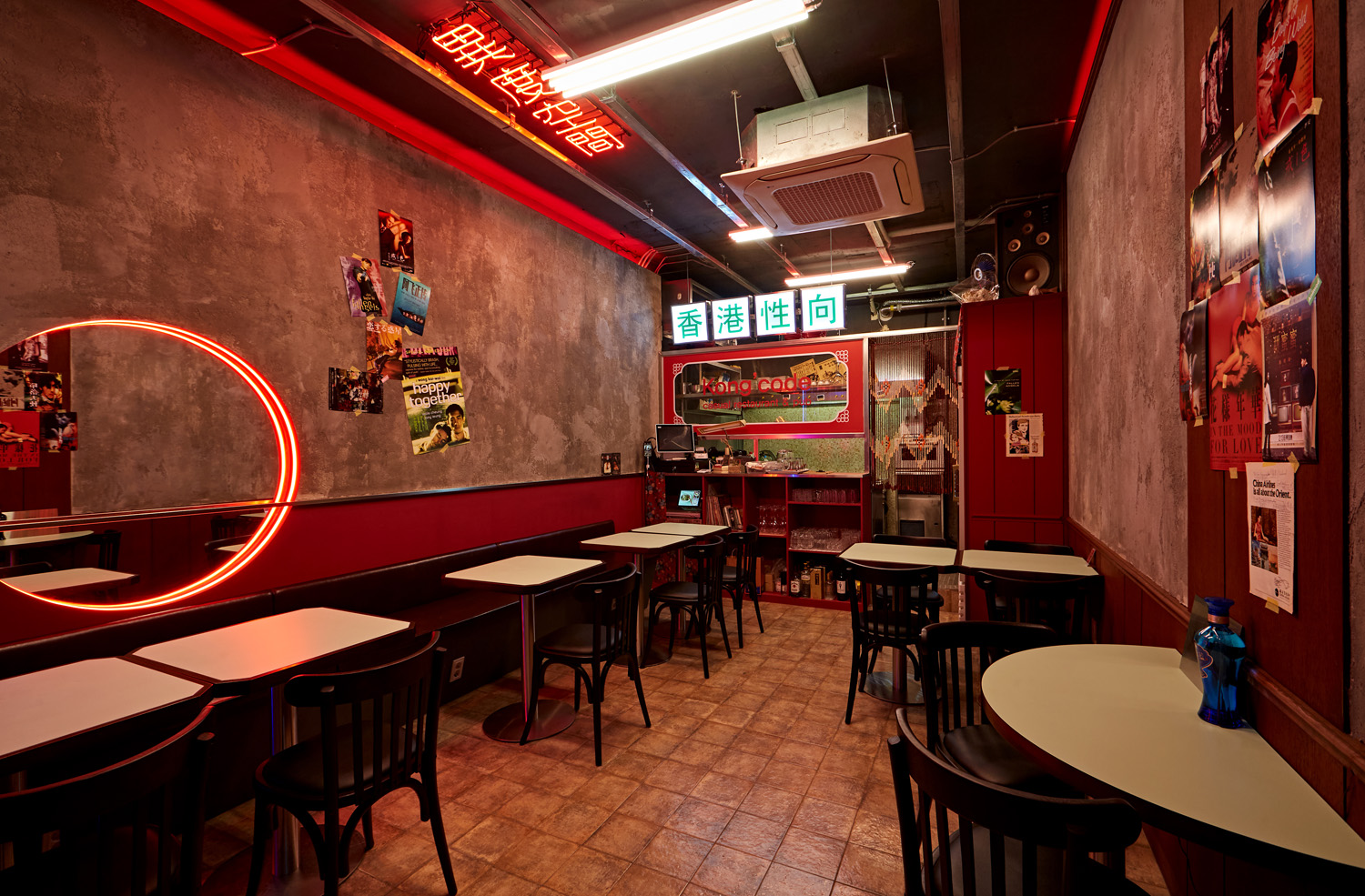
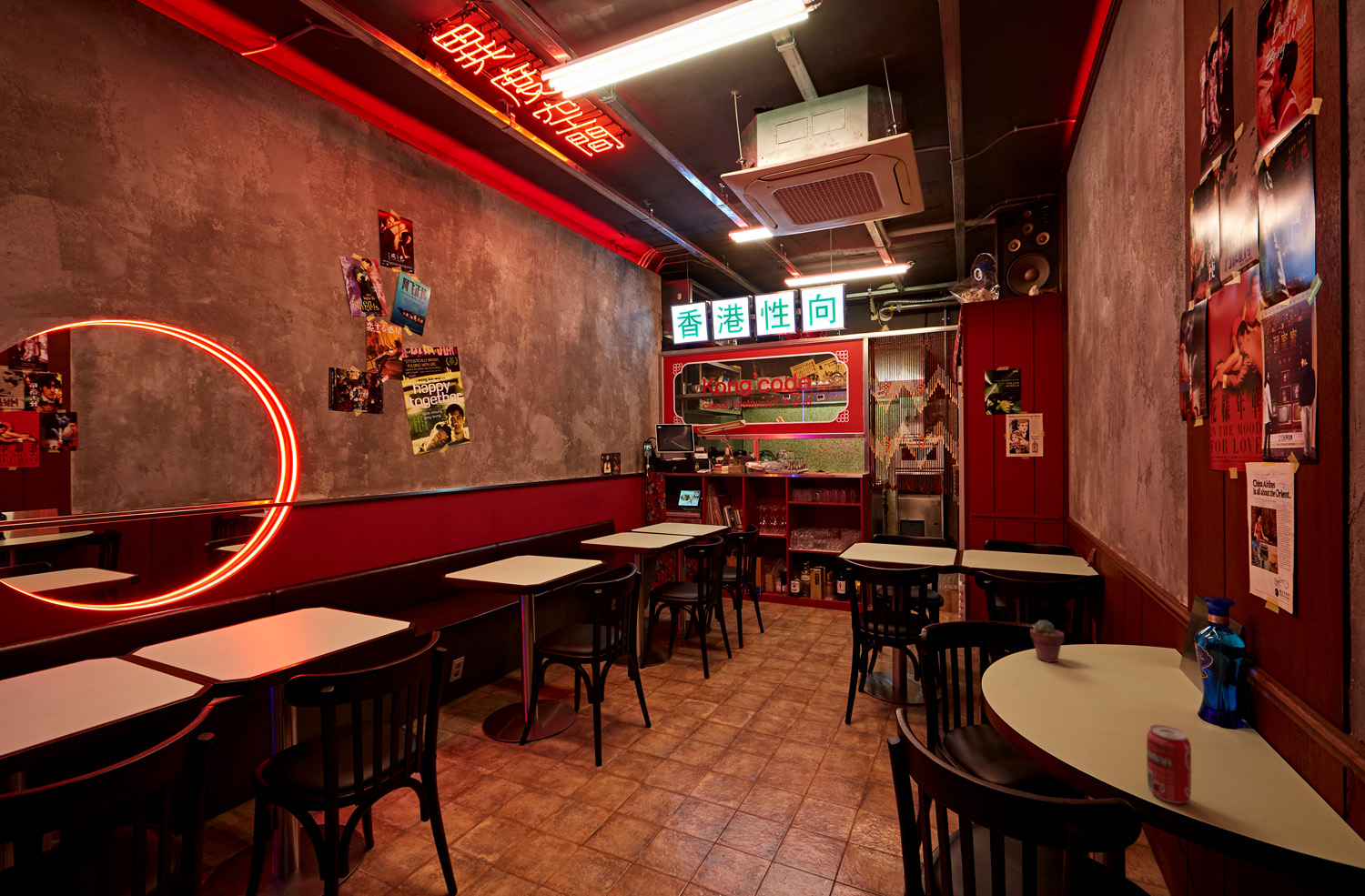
+ beverage can (1168, 763)
+ potted succulent (1046, 639)
